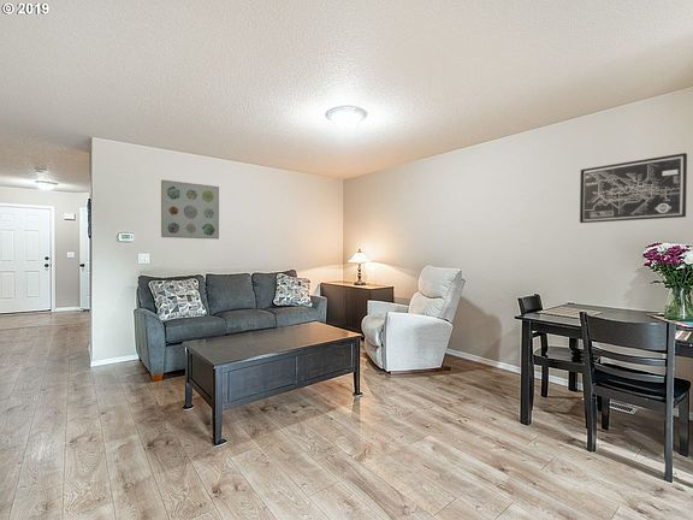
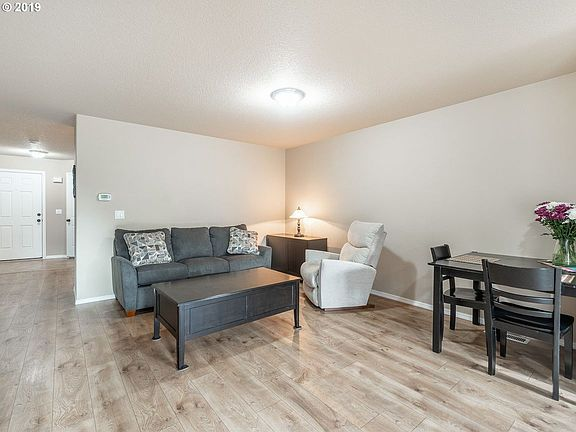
- wall art (628, 190)
- wall art (191, 211)
